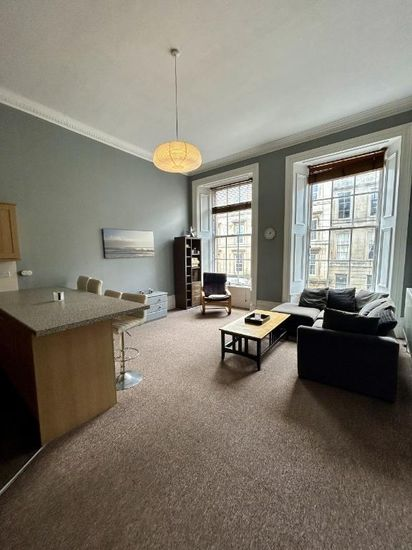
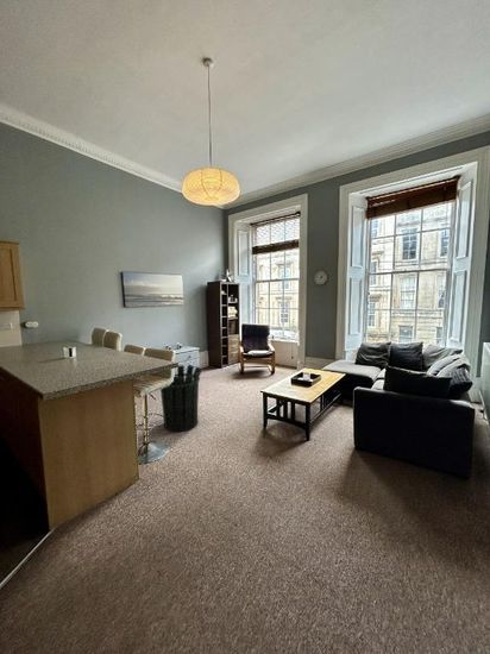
+ waste bin (180, 397)
